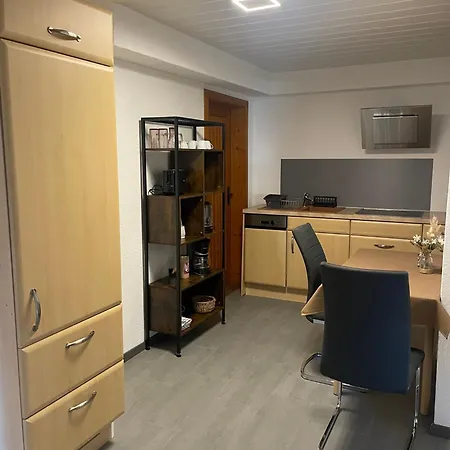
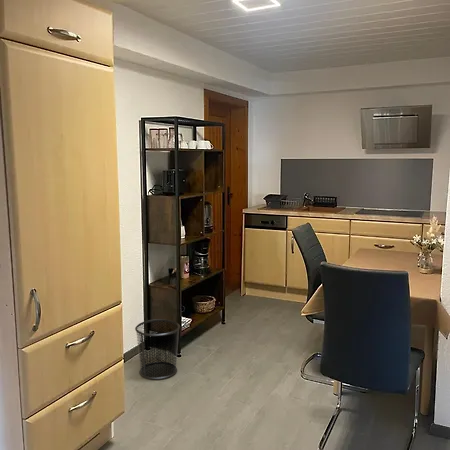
+ waste bin (158, 348)
